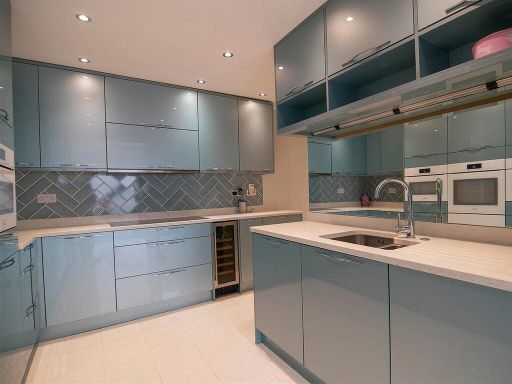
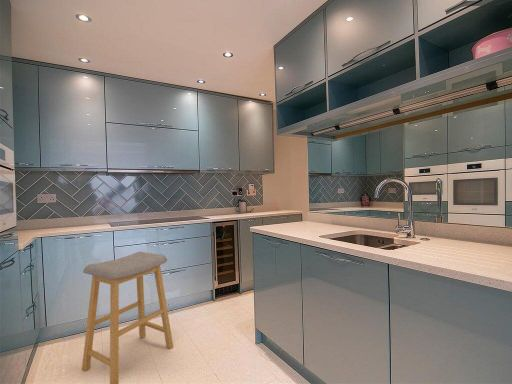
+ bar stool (129, 308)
